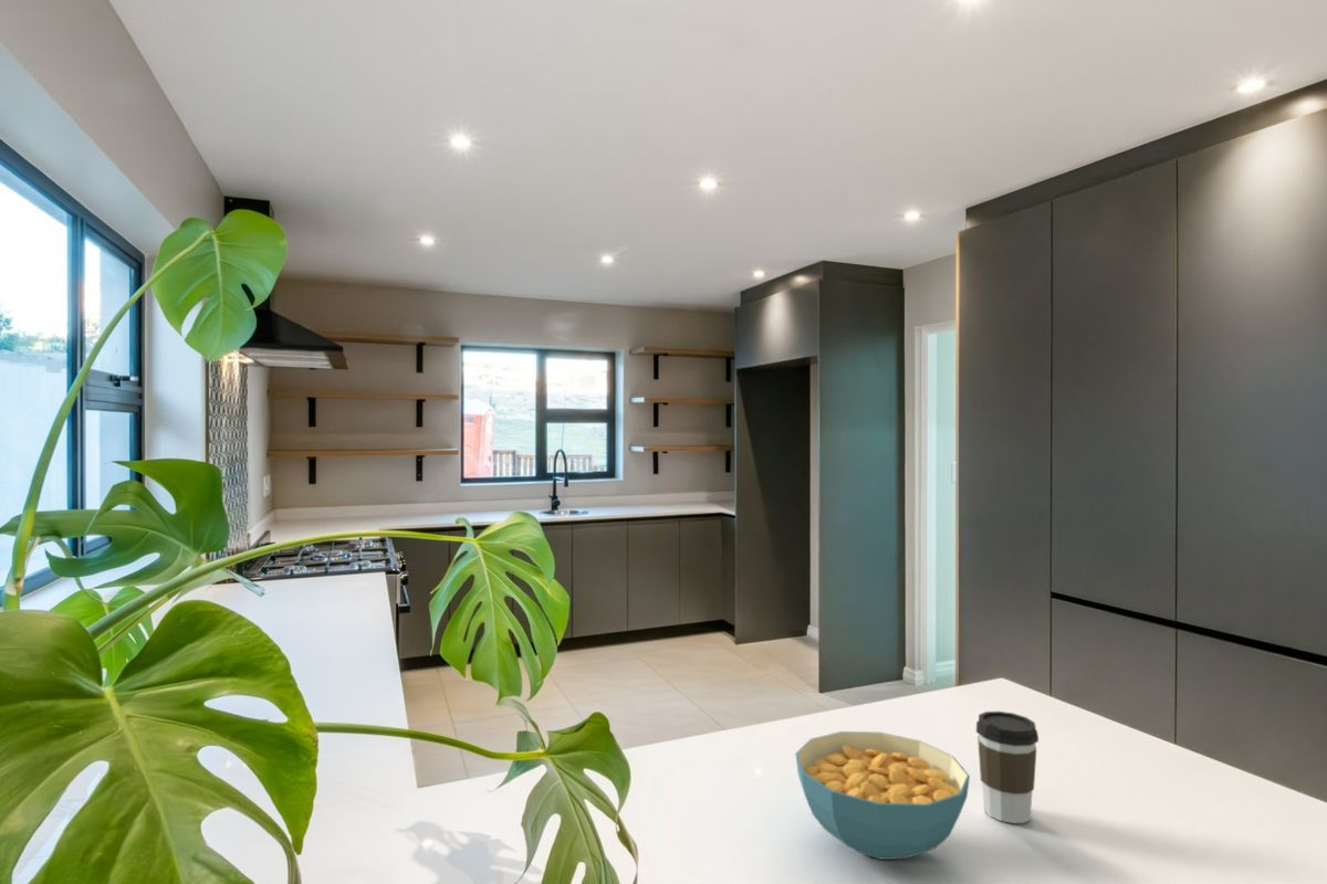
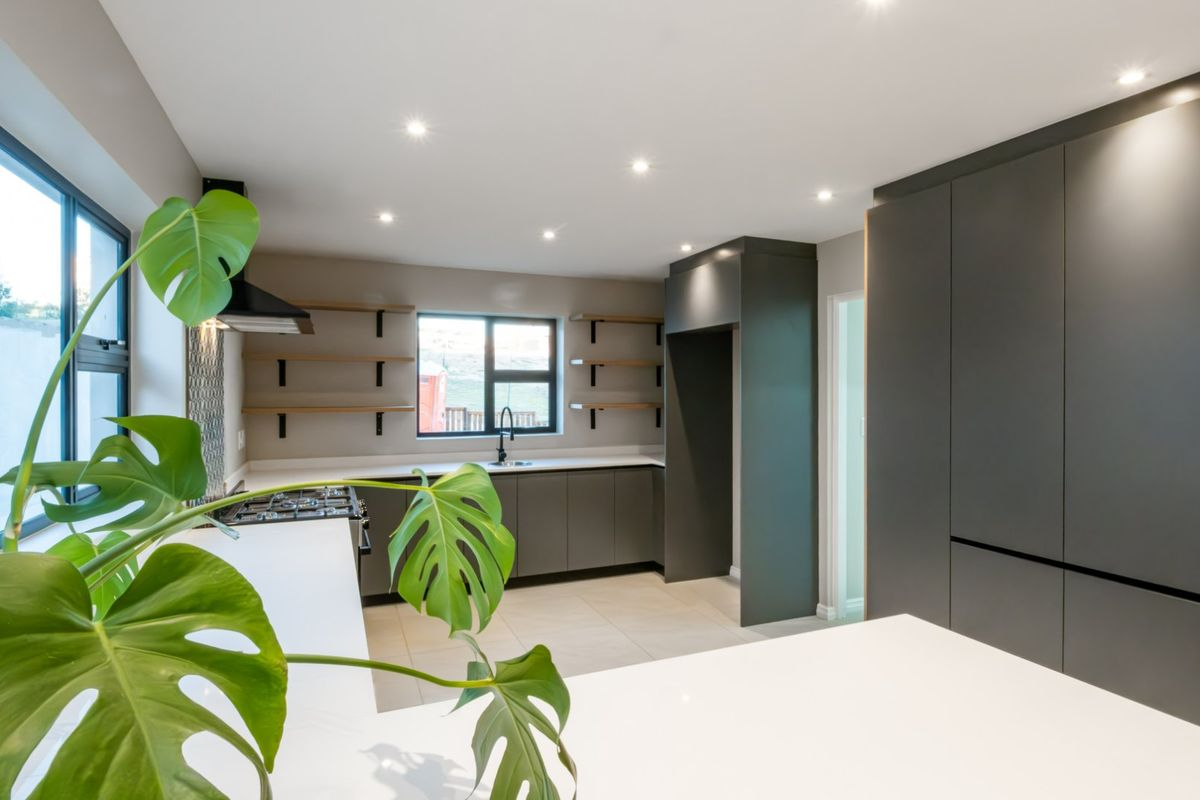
- cereal bowl (879, 804)
- coffee cup (1006, 766)
